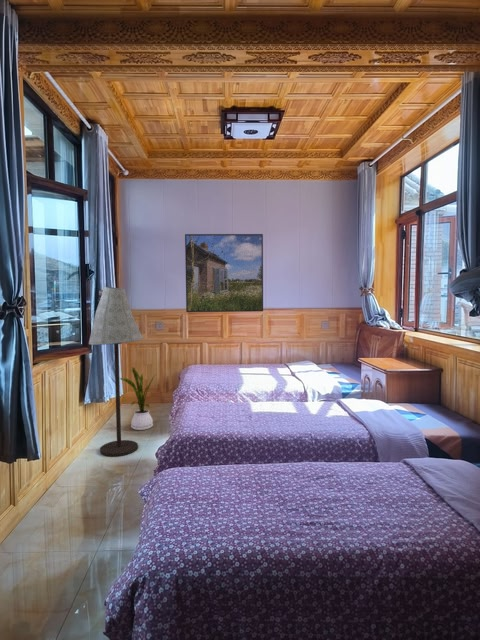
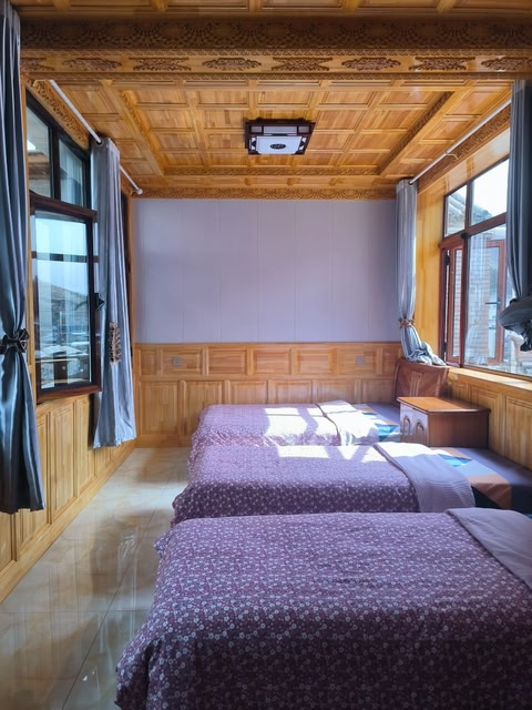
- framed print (224, 273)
- house plant (139, 395)
- floor lamp (117, 368)
